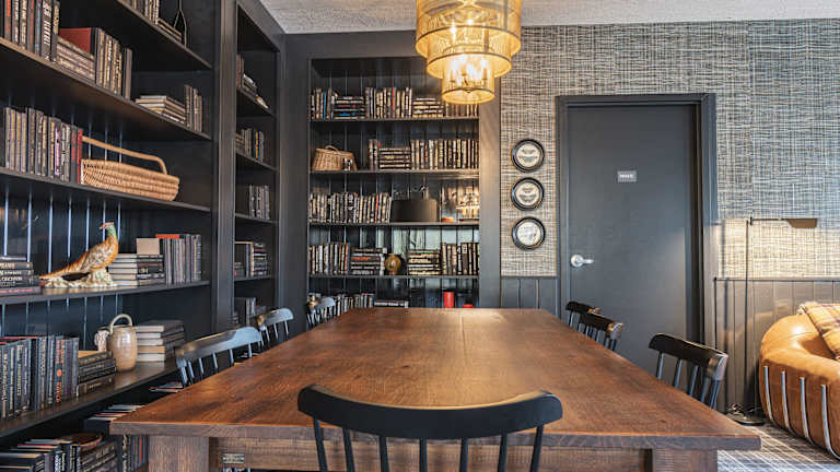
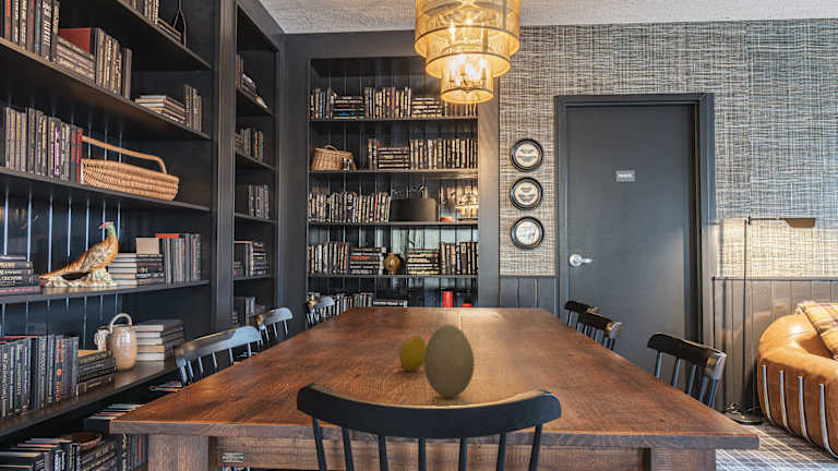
+ decorative egg (448, 360)
+ fruit (412, 352)
